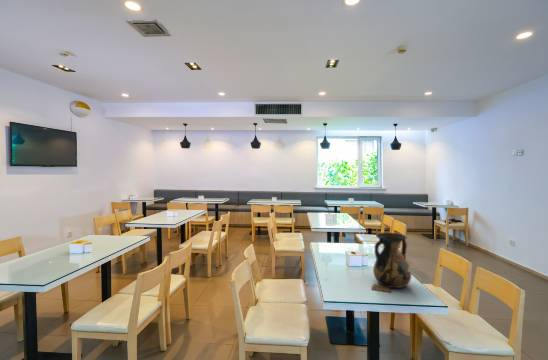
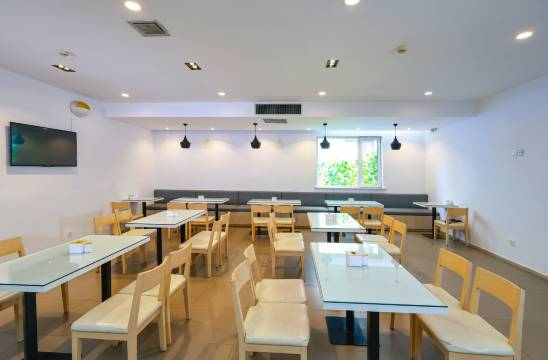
- vase (390, 259)
